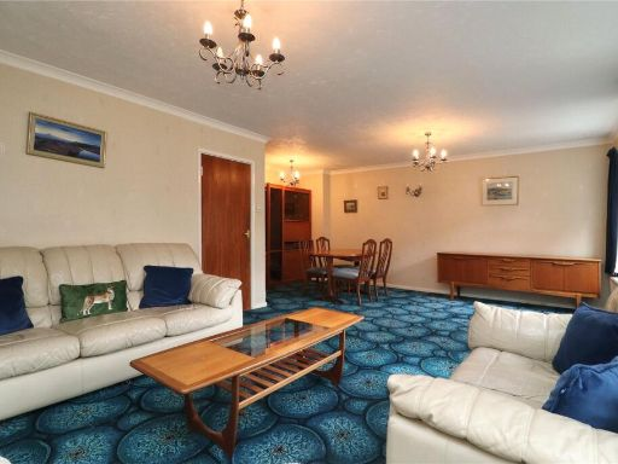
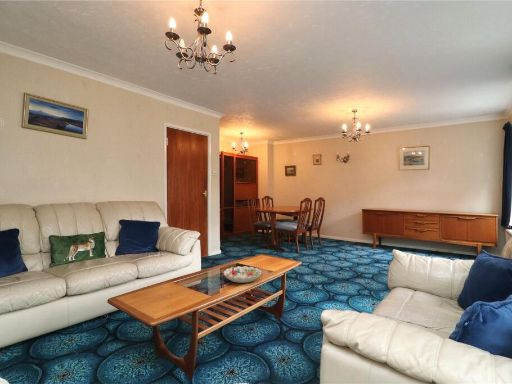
+ decorative bowl (242, 275)
